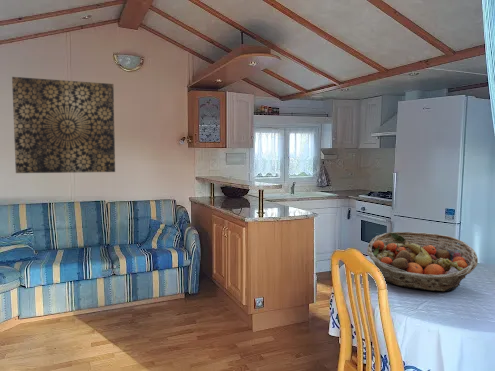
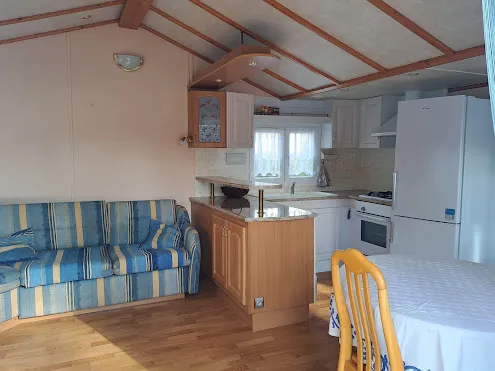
- wall art (66, 127)
- fruit basket (419, 259)
